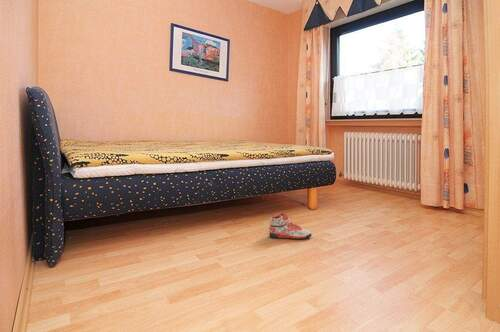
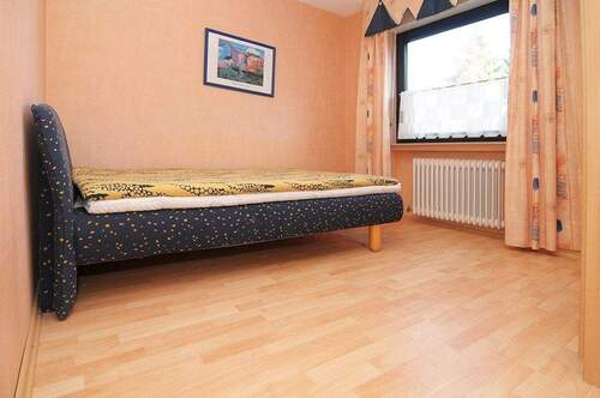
- sneaker (290, 225)
